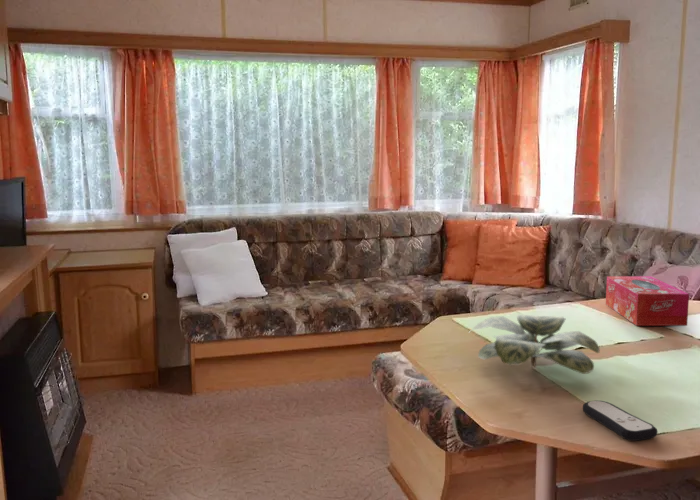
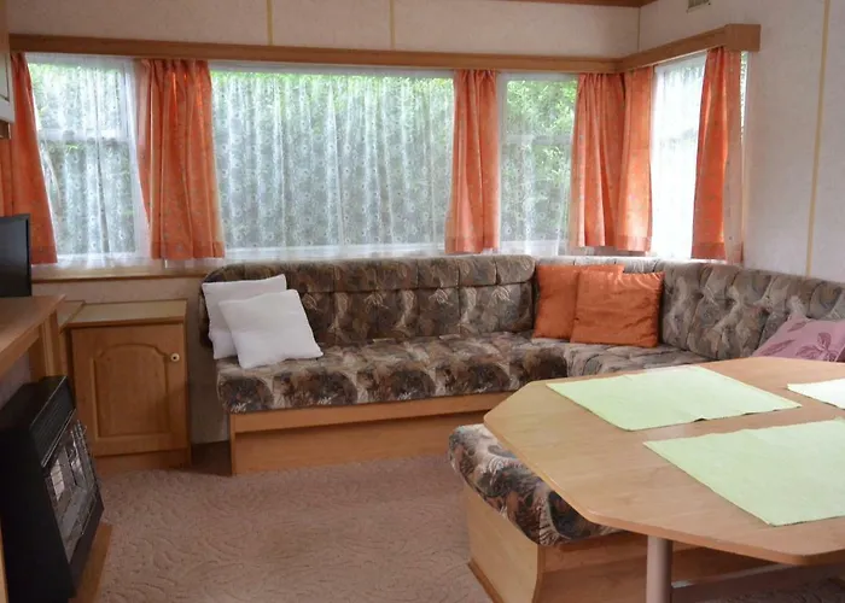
- plant (535, 347)
- remote control (616, 418)
- tissue box (644, 299)
